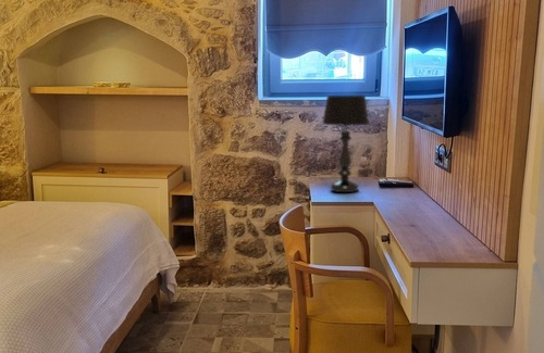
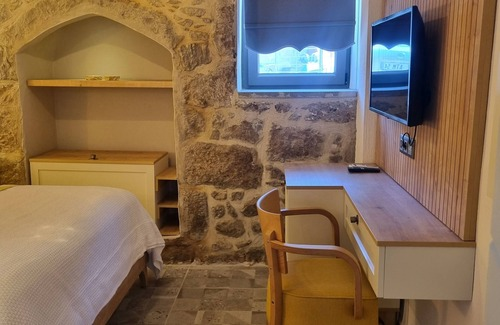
- table lamp (345, 143)
